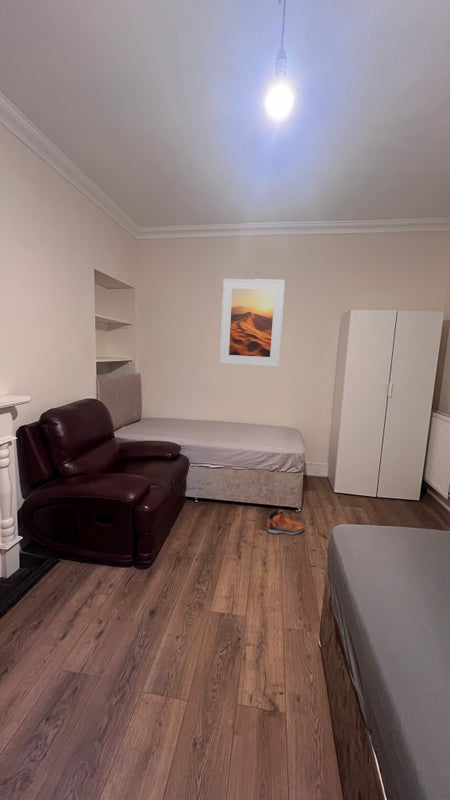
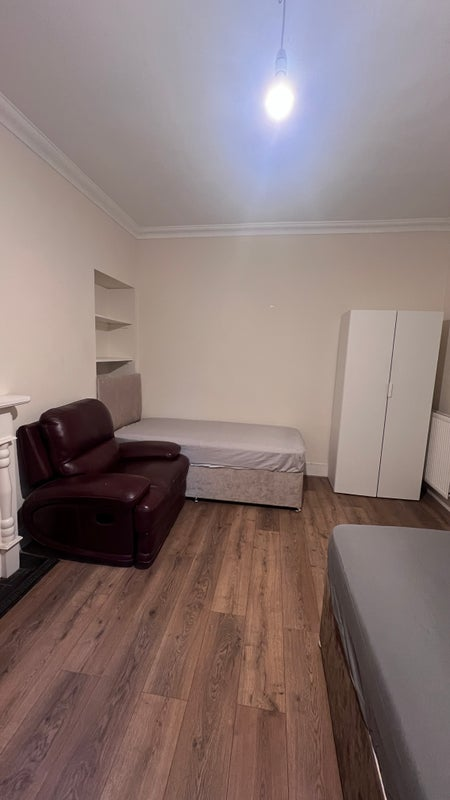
- sneaker (286, 521)
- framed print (251, 323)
